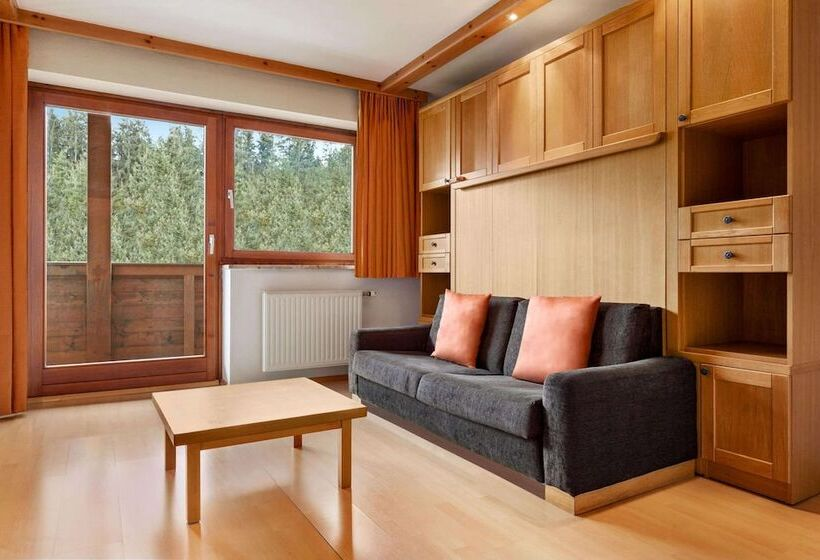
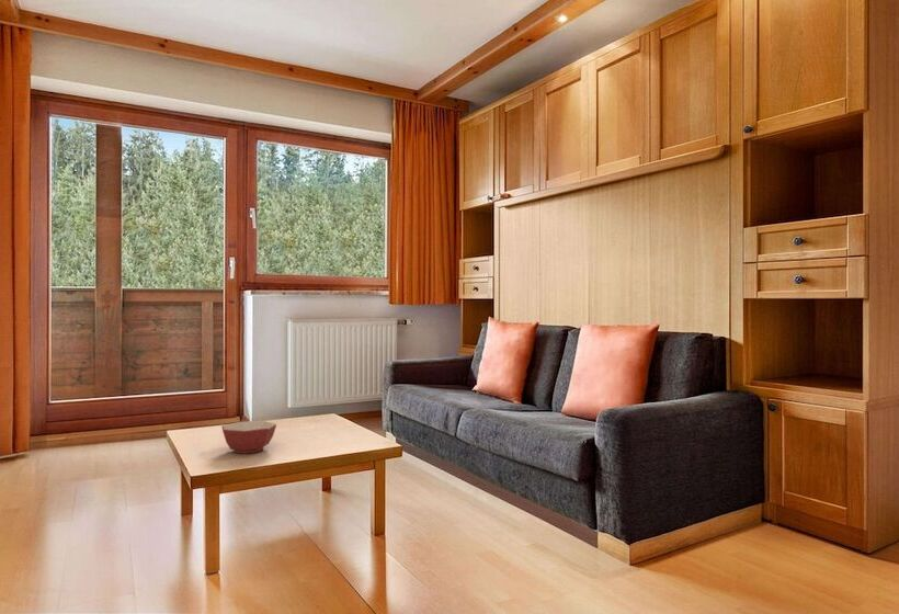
+ bowl (248, 437)
